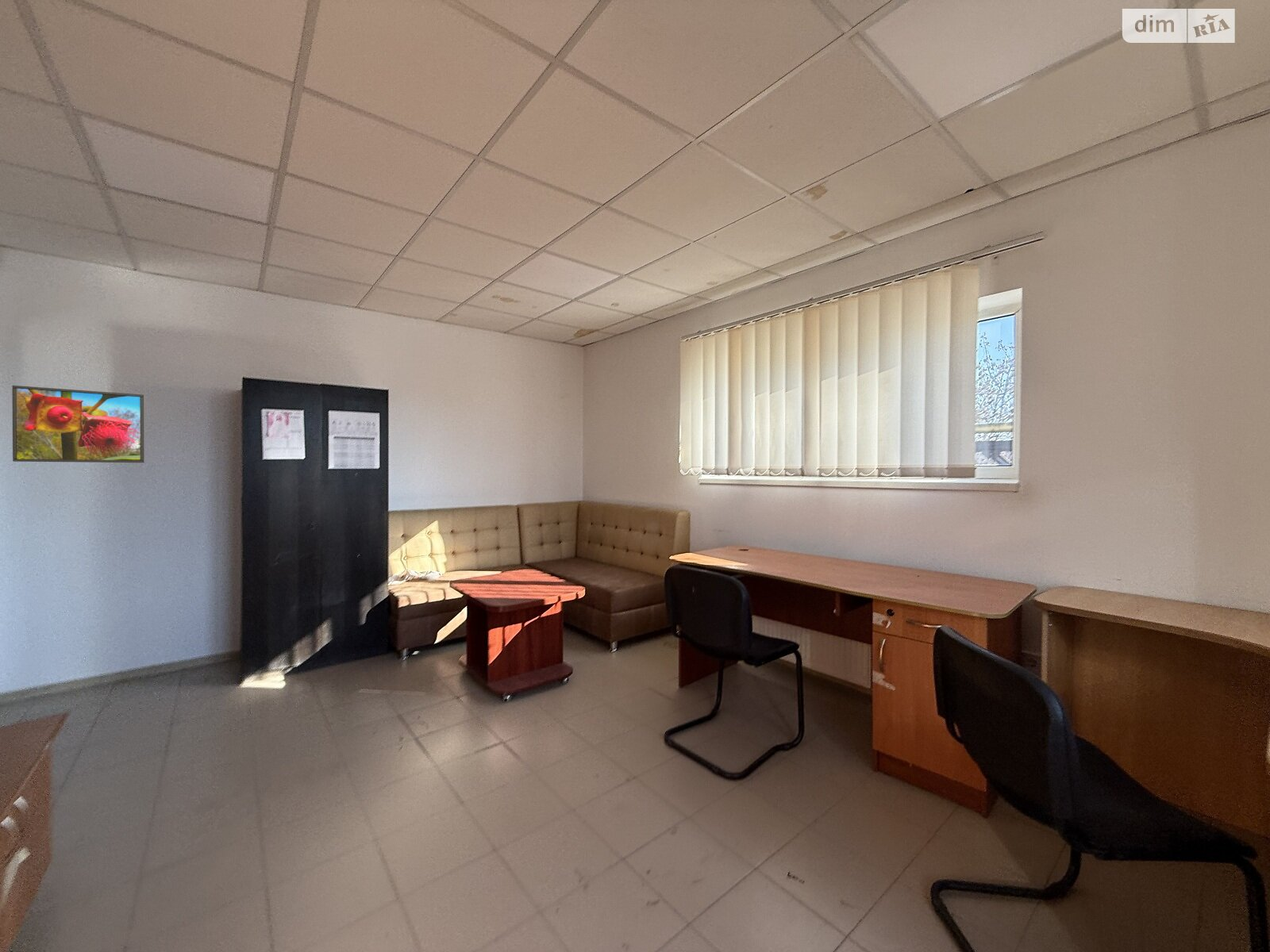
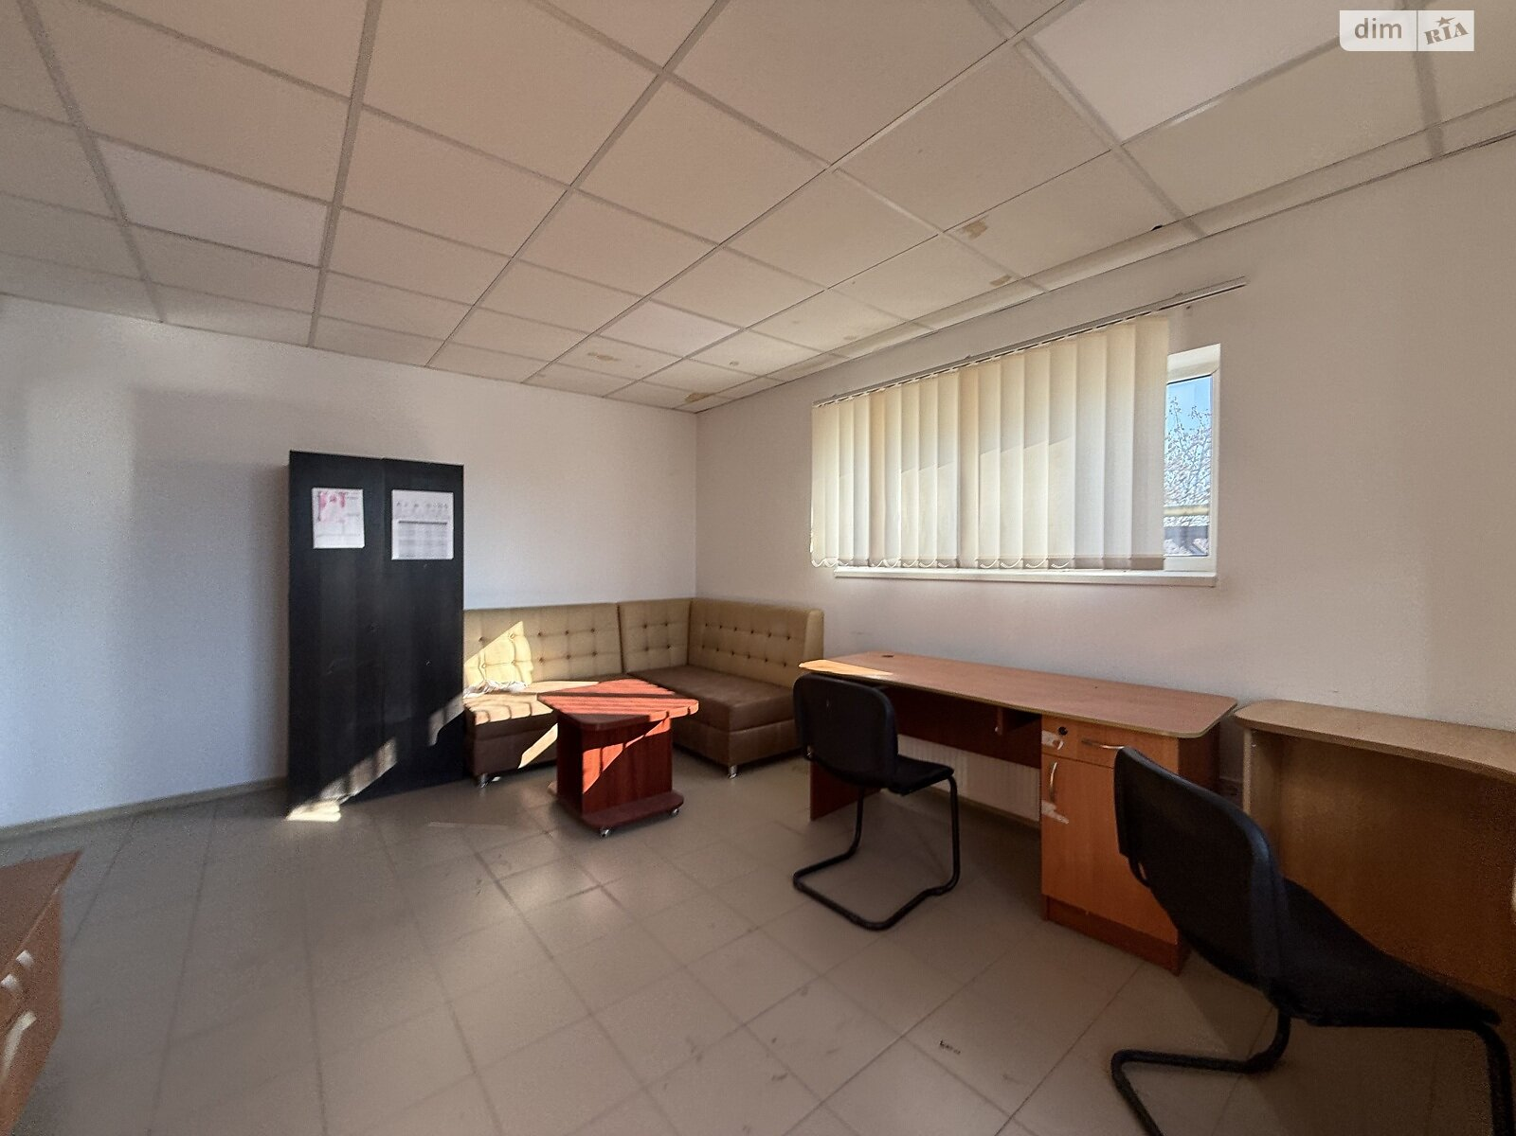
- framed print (82, 426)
